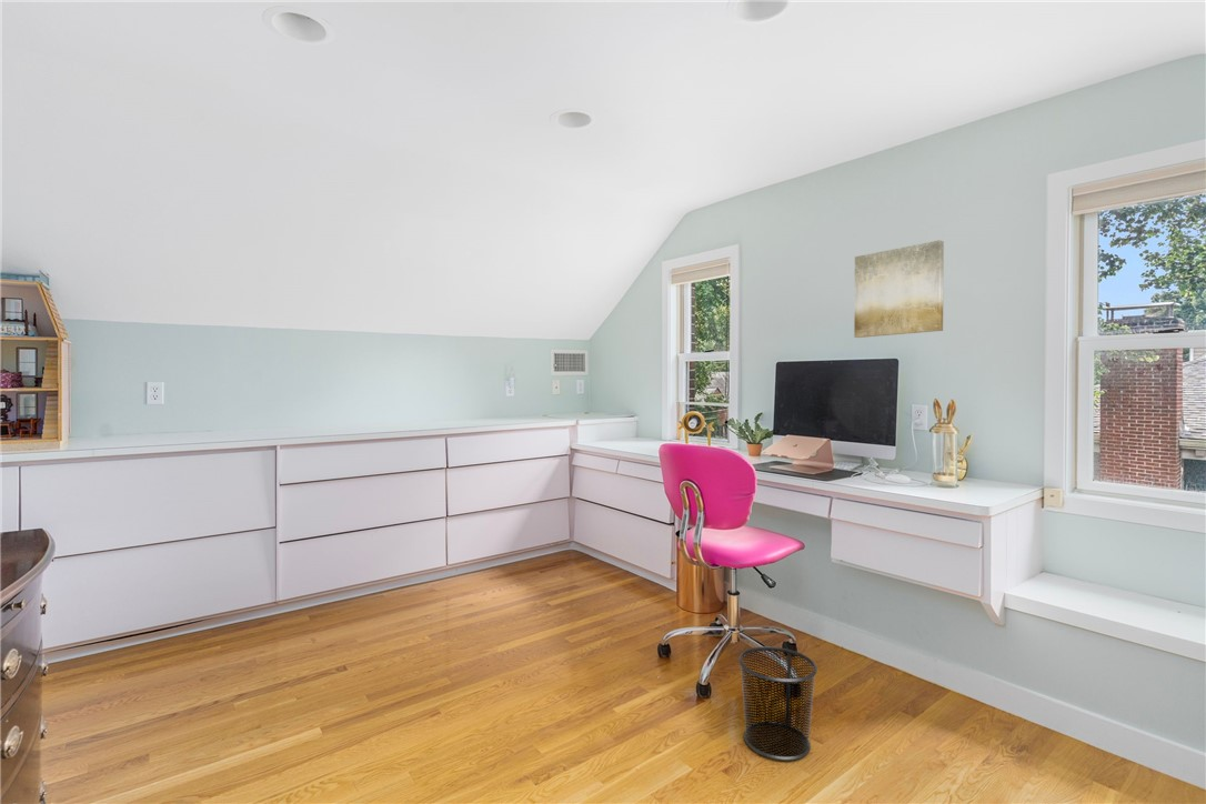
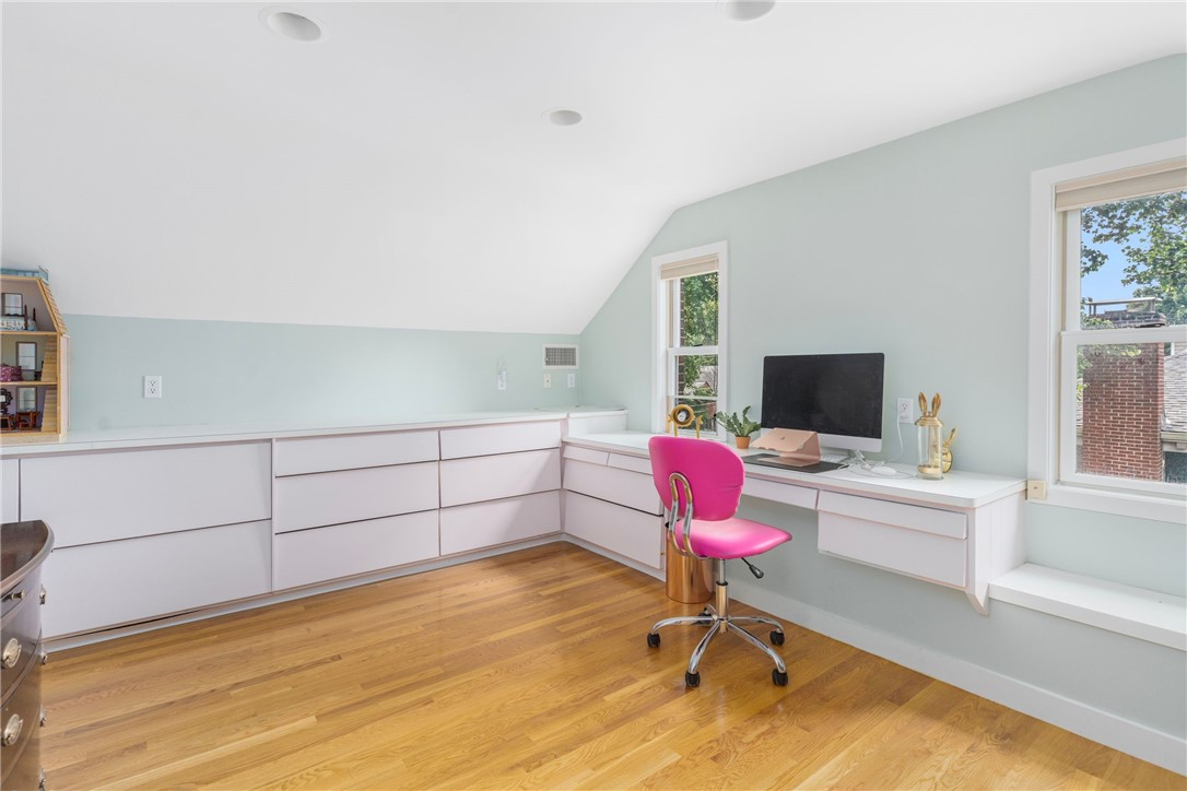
- wall art (896, 291)
- waste bin (776, 702)
